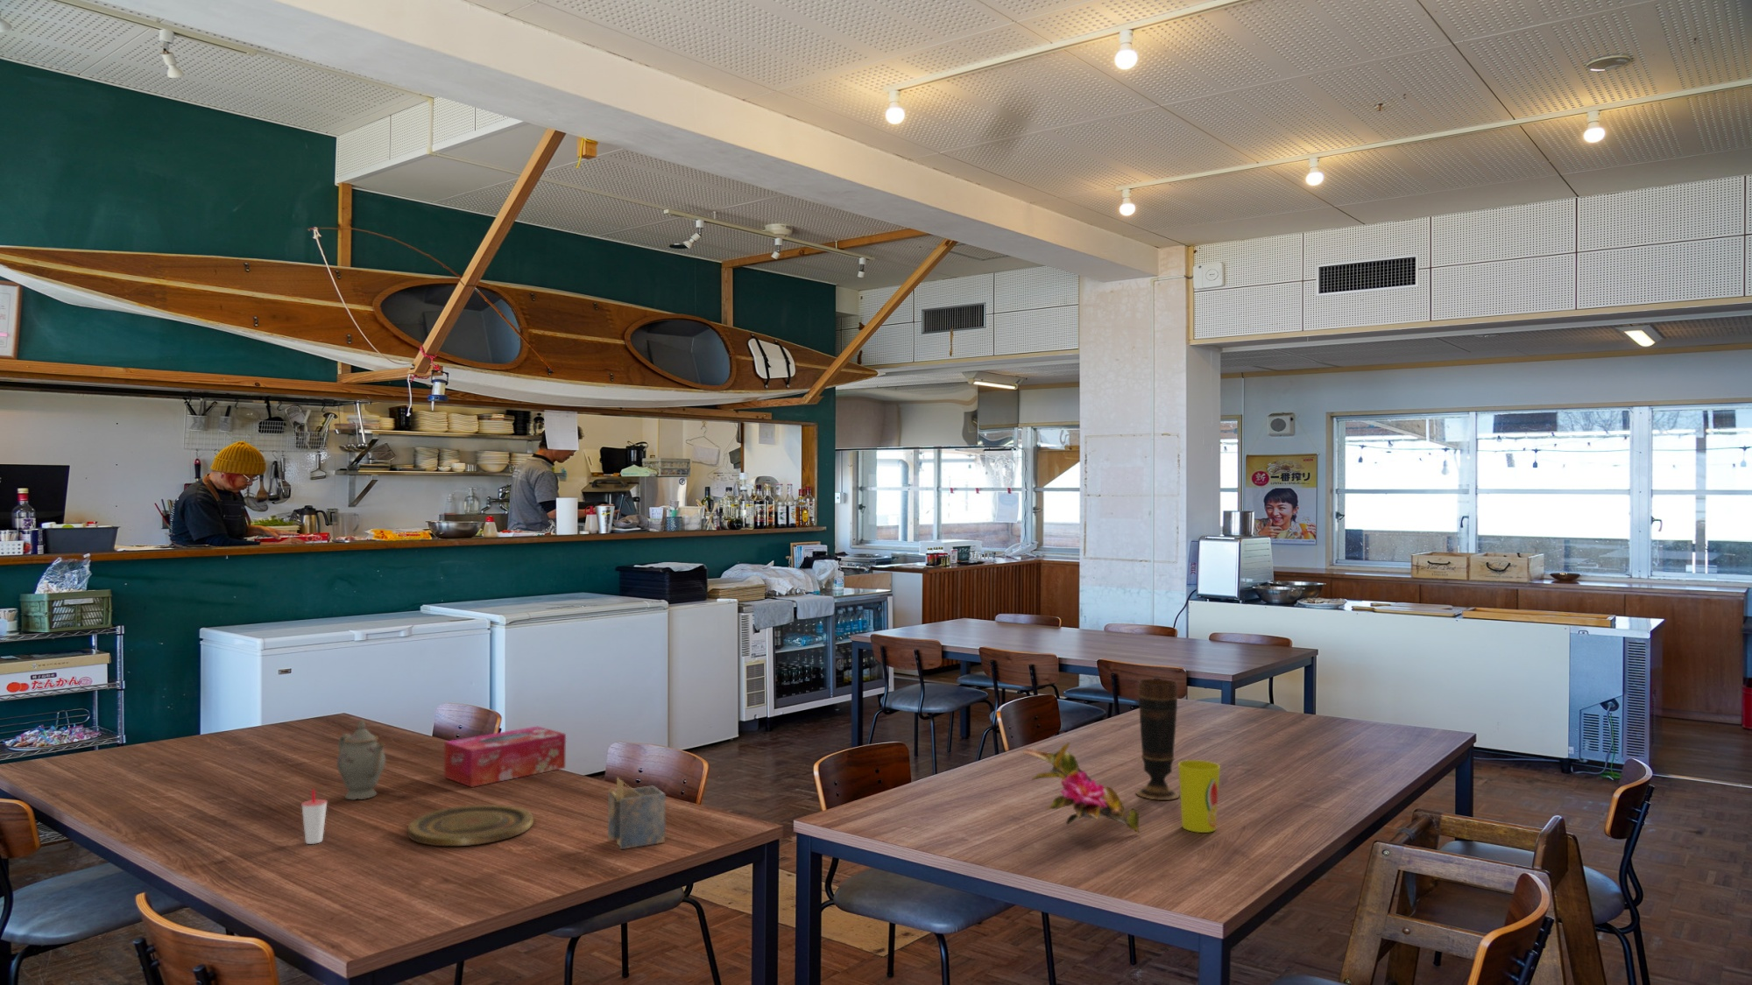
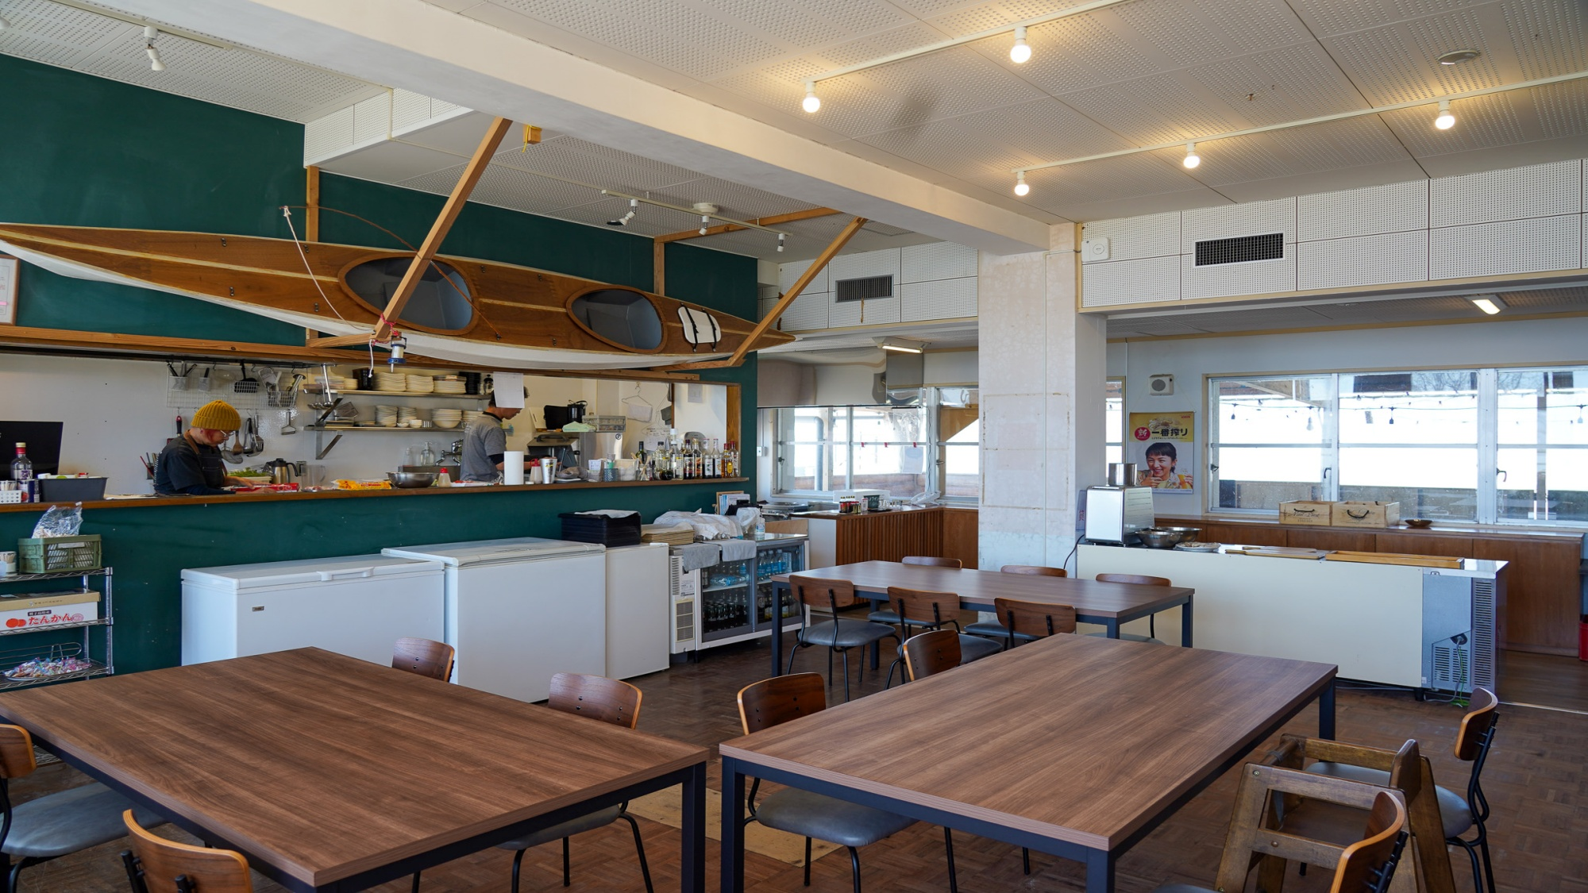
- tissue box (505, 755)
- cup (314, 815)
- plate (472, 824)
- napkin holder (637, 808)
- flower (1076, 785)
- vase (1158, 738)
- chinaware (361, 758)
- cup (1198, 796)
